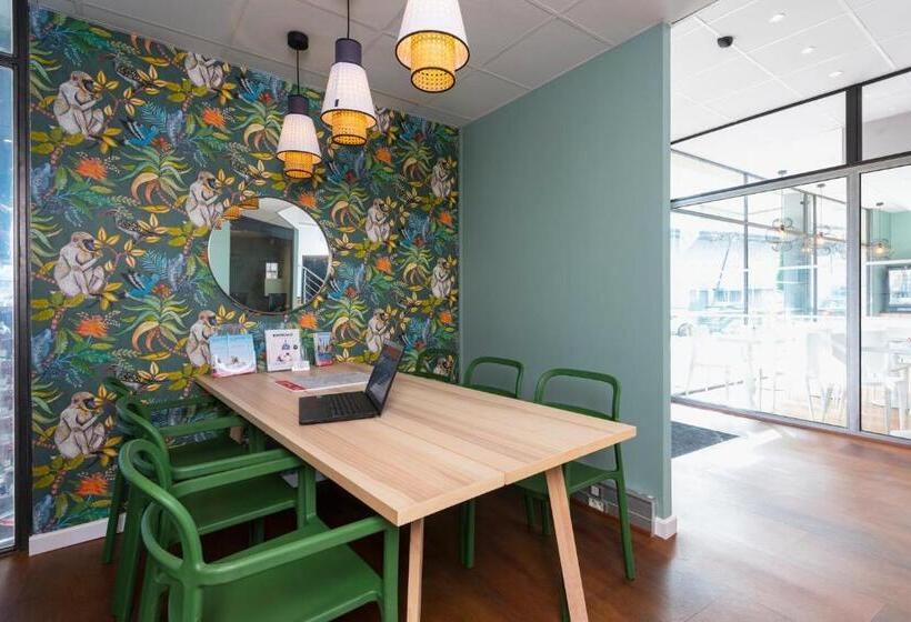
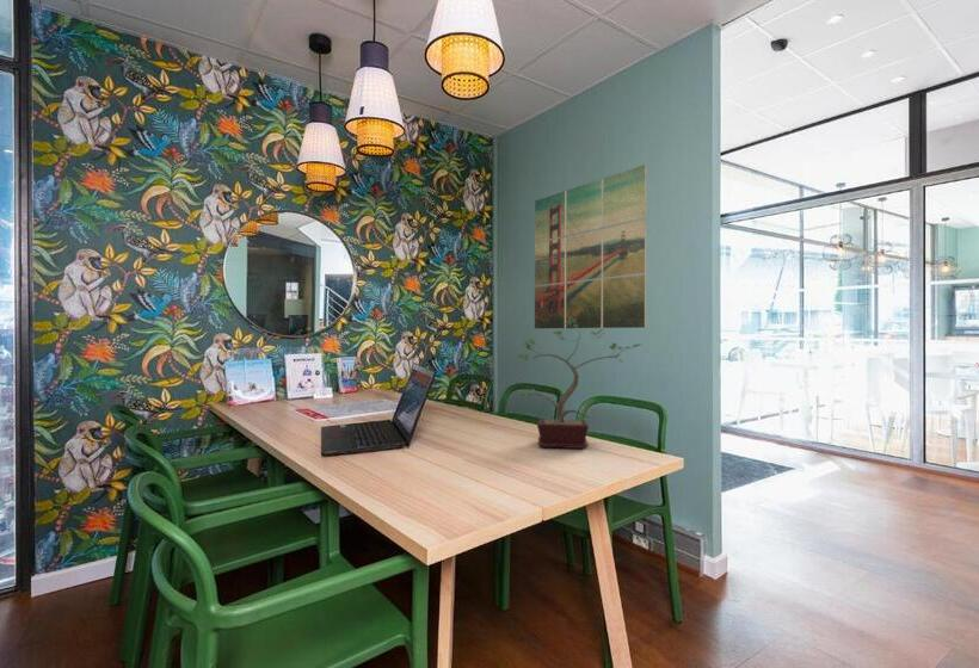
+ wall art (583, 256)
+ potted plant (577, 381)
